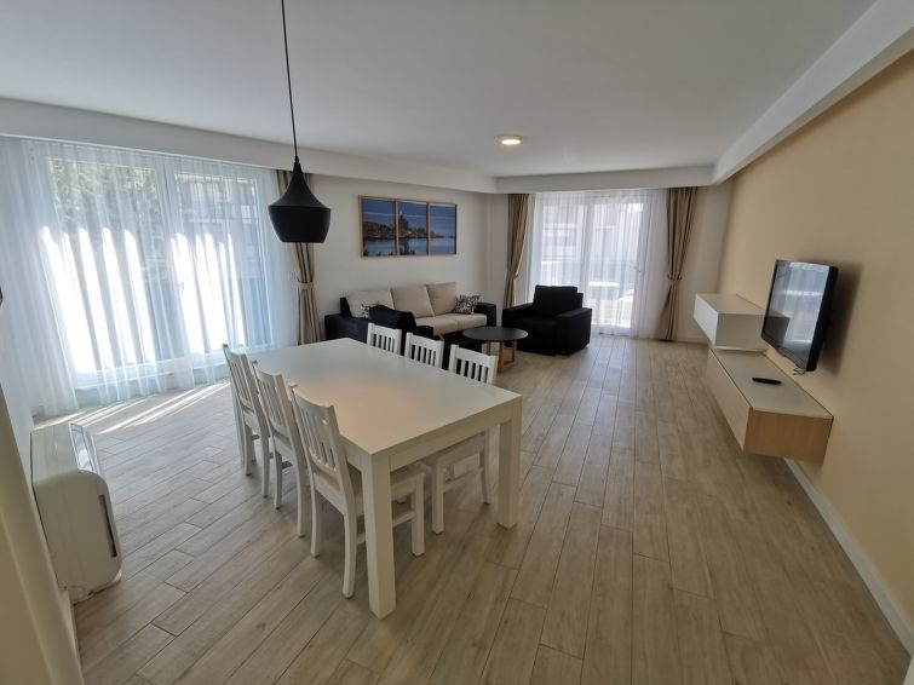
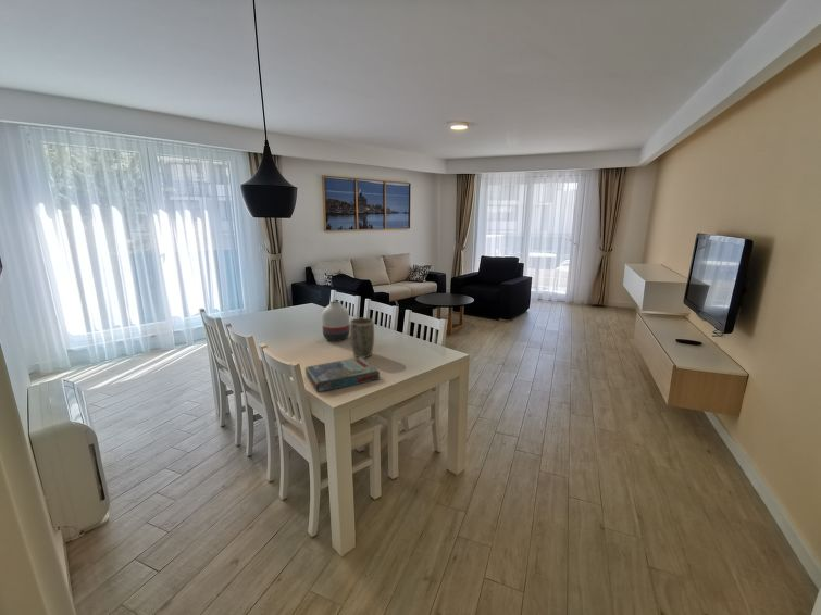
+ vase (335, 319)
+ board game (341, 373)
+ plant pot (362, 338)
